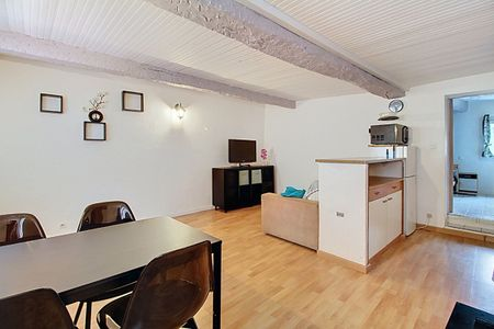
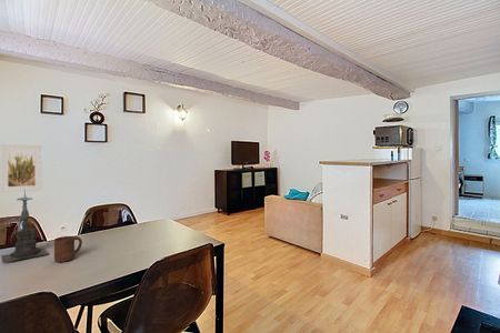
+ candle holder (24, 221)
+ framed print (21, 168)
+ cup (67, 248)
